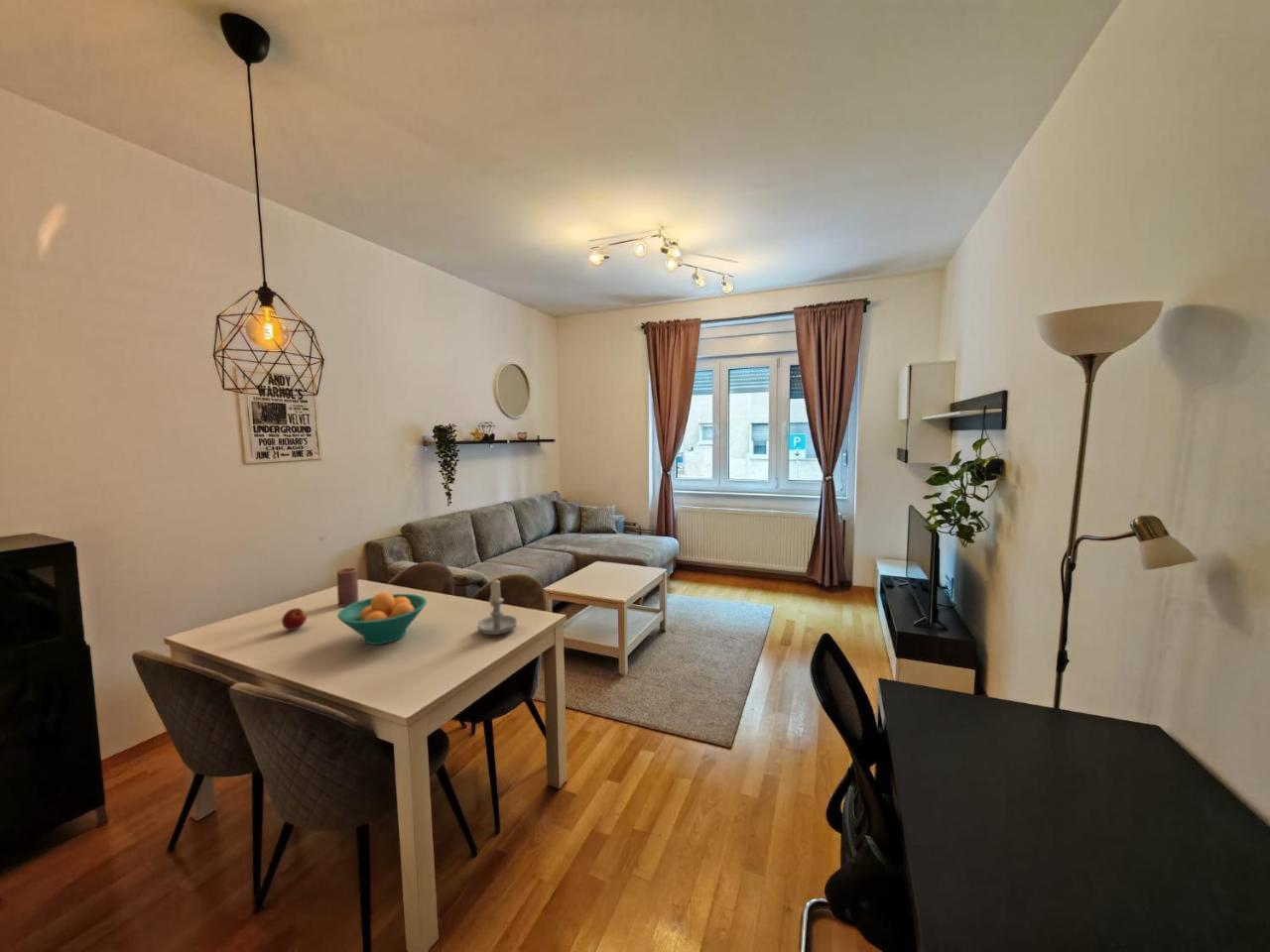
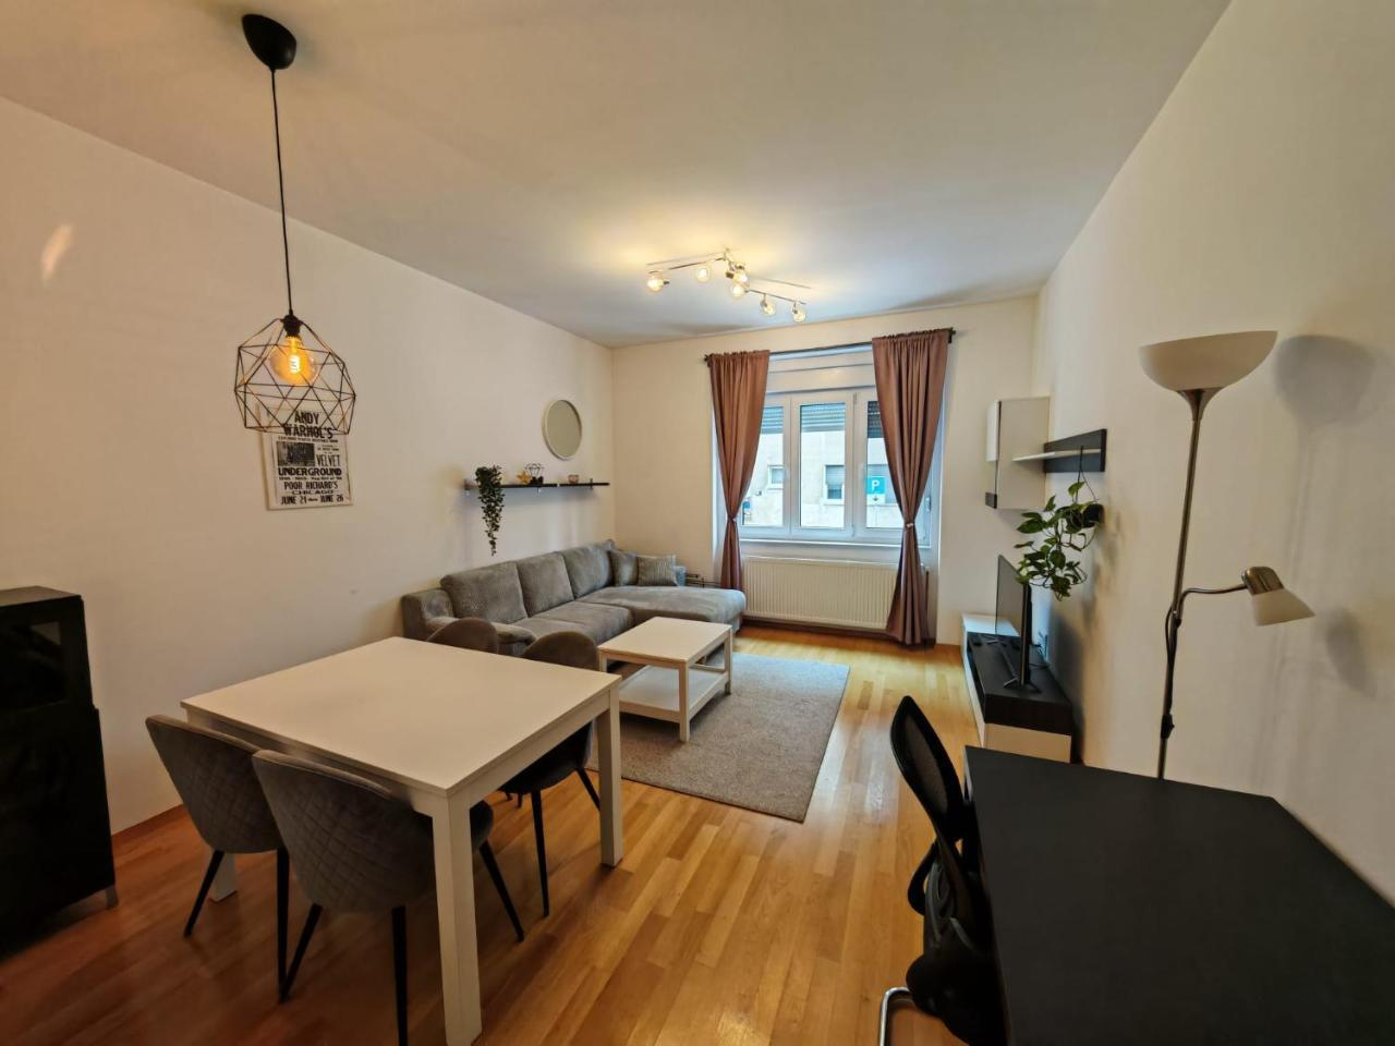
- candle (347, 586)
- fruit bowl (384, 615)
- apple (294, 619)
- candle (496, 604)
